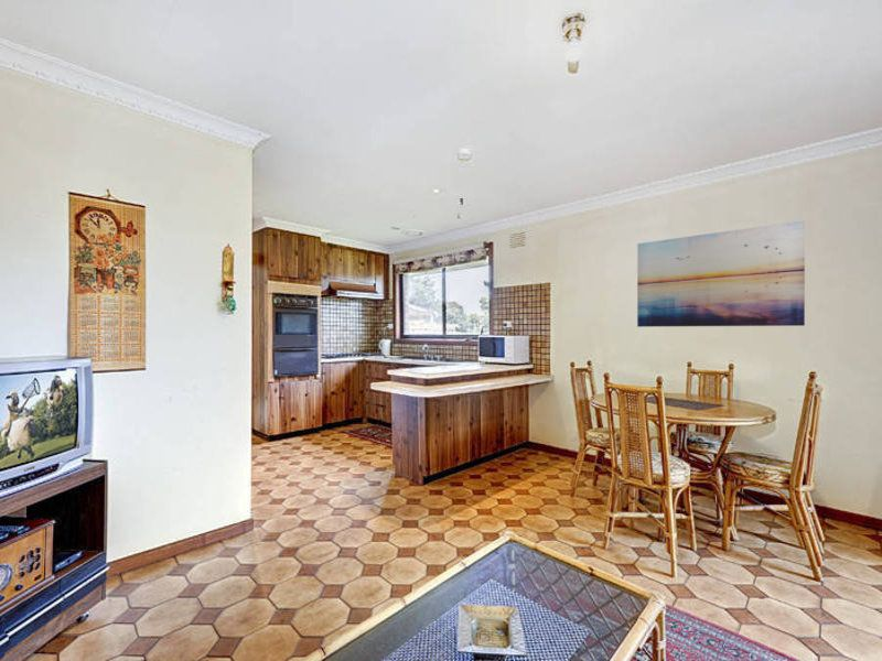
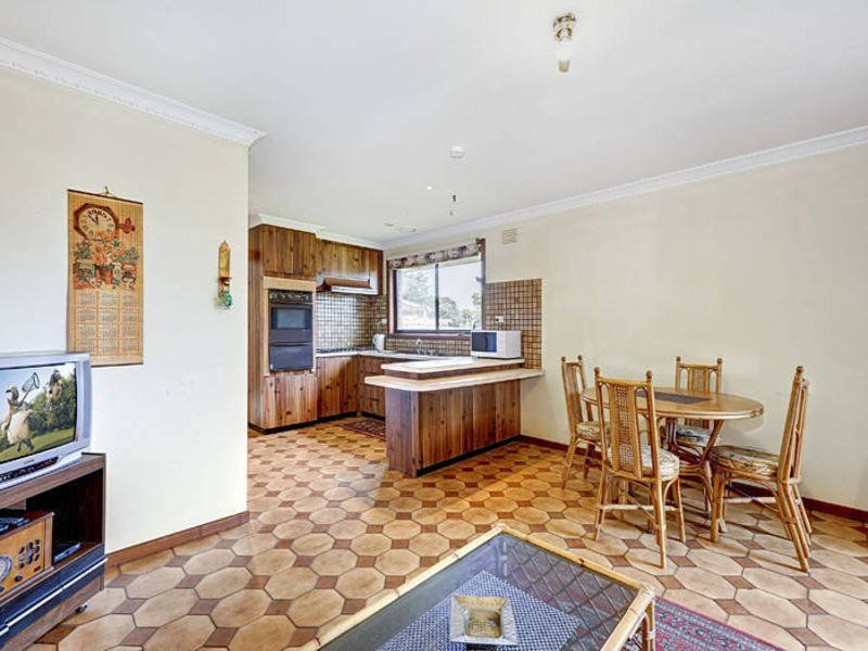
- wall art (711, 280)
